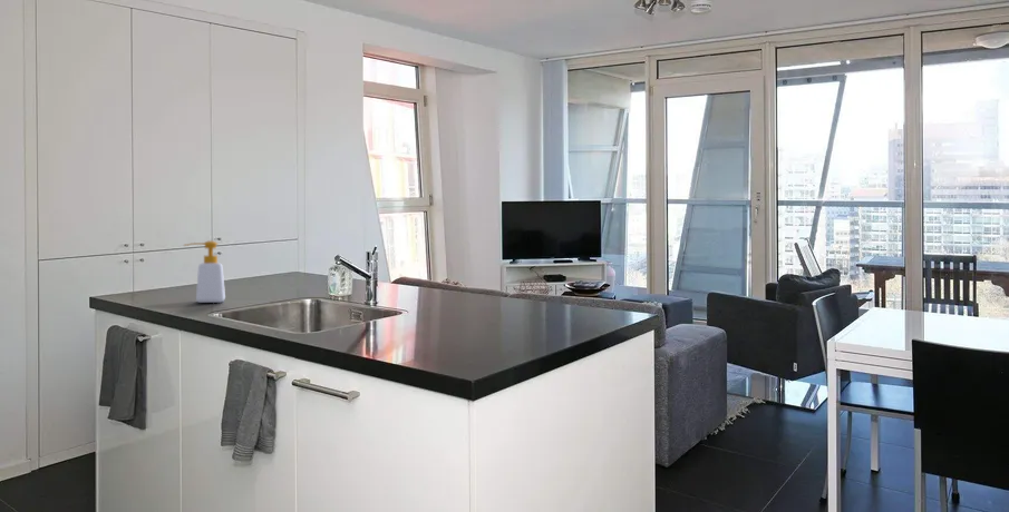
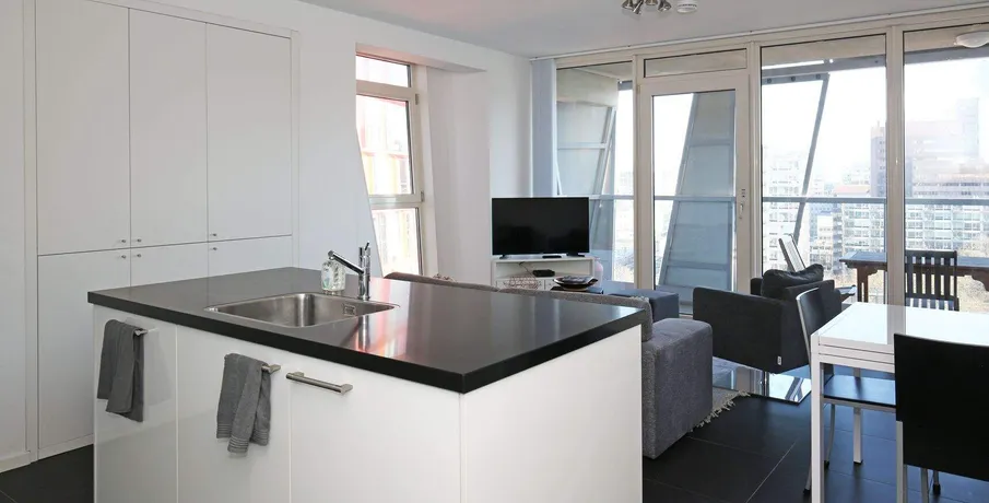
- soap bottle (204, 270)
